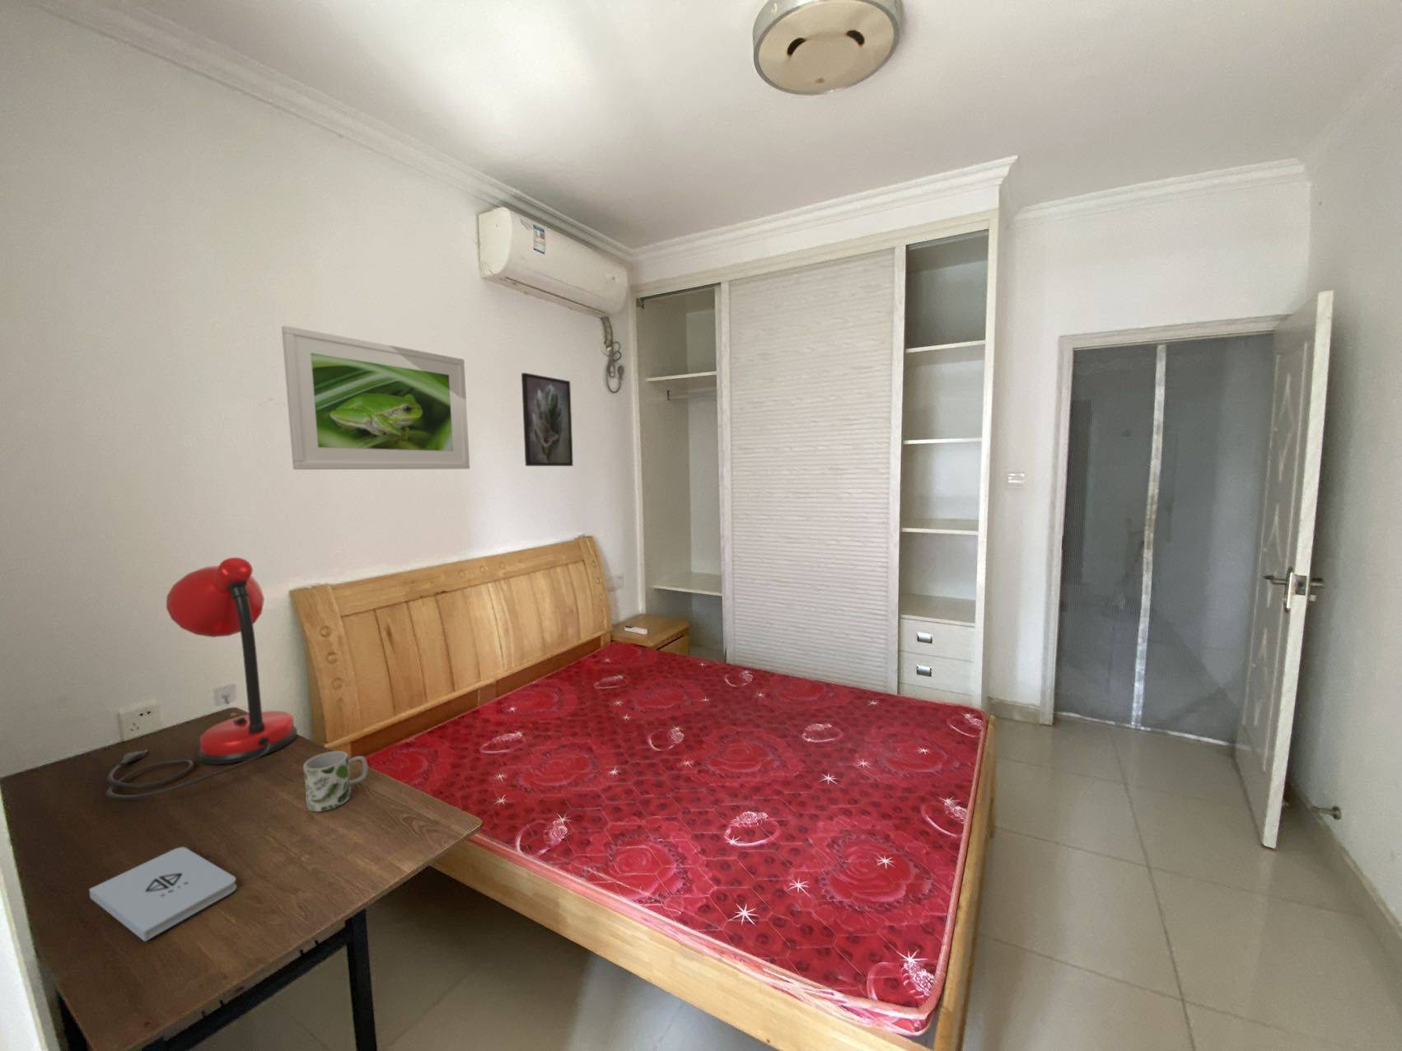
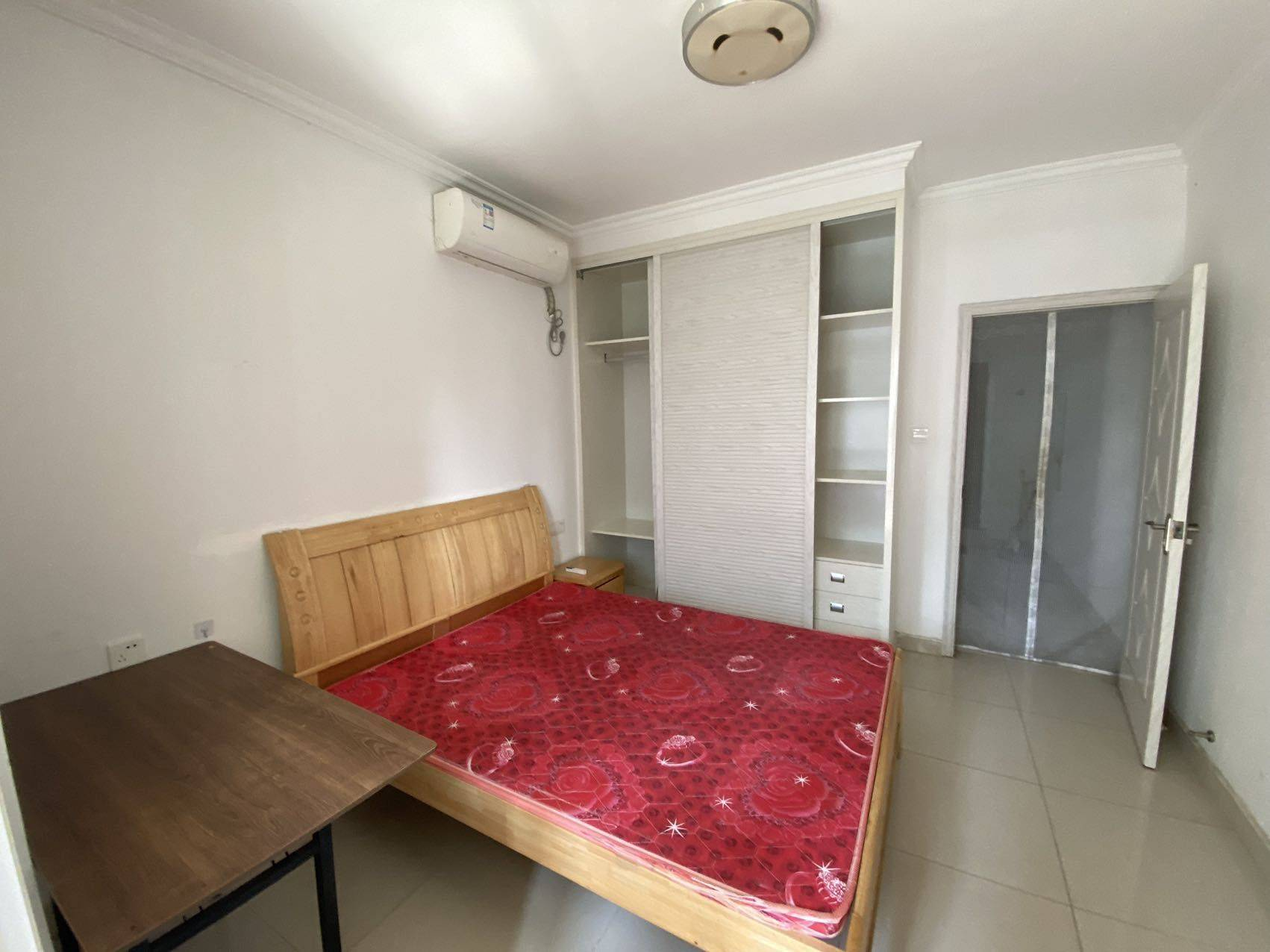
- notepad (164, 888)
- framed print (548, 422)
- desk lamp (197, 634)
- mug (337, 777)
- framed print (389, 407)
